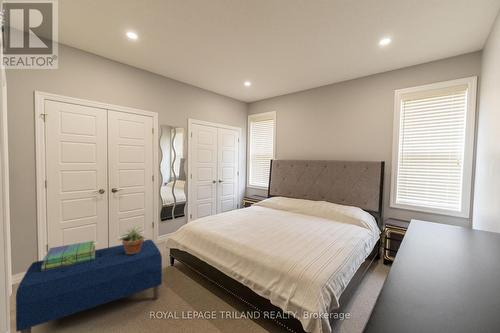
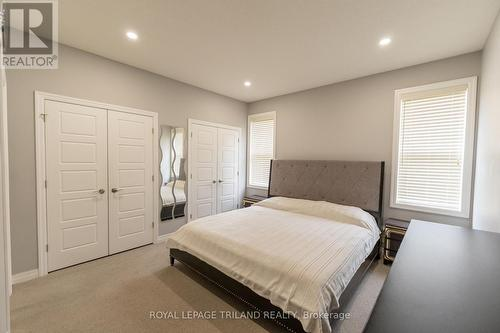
- bench (100, 281)
- stack of books (71, 253)
- potted plant (134, 239)
